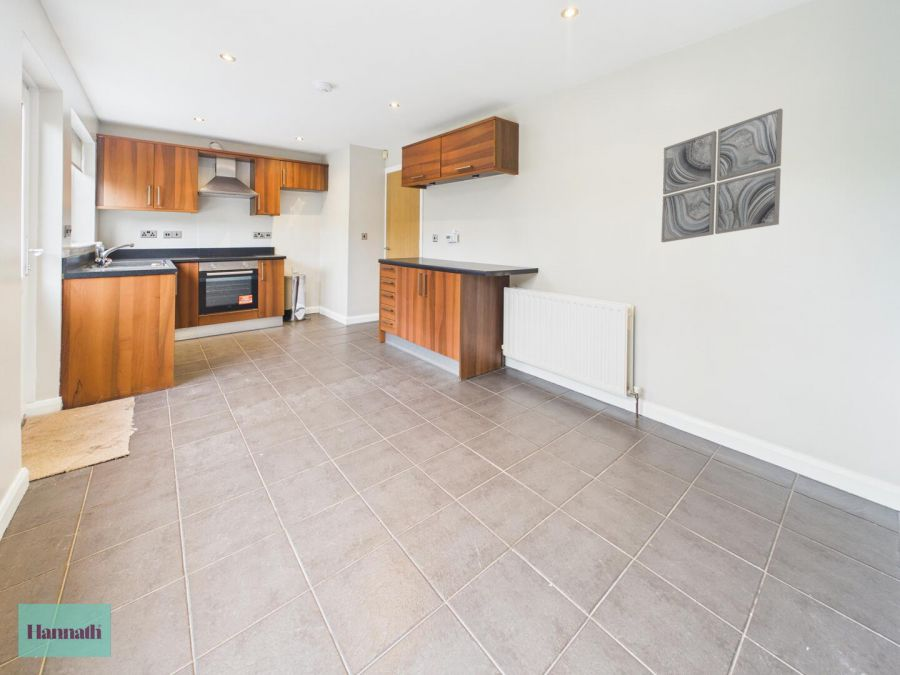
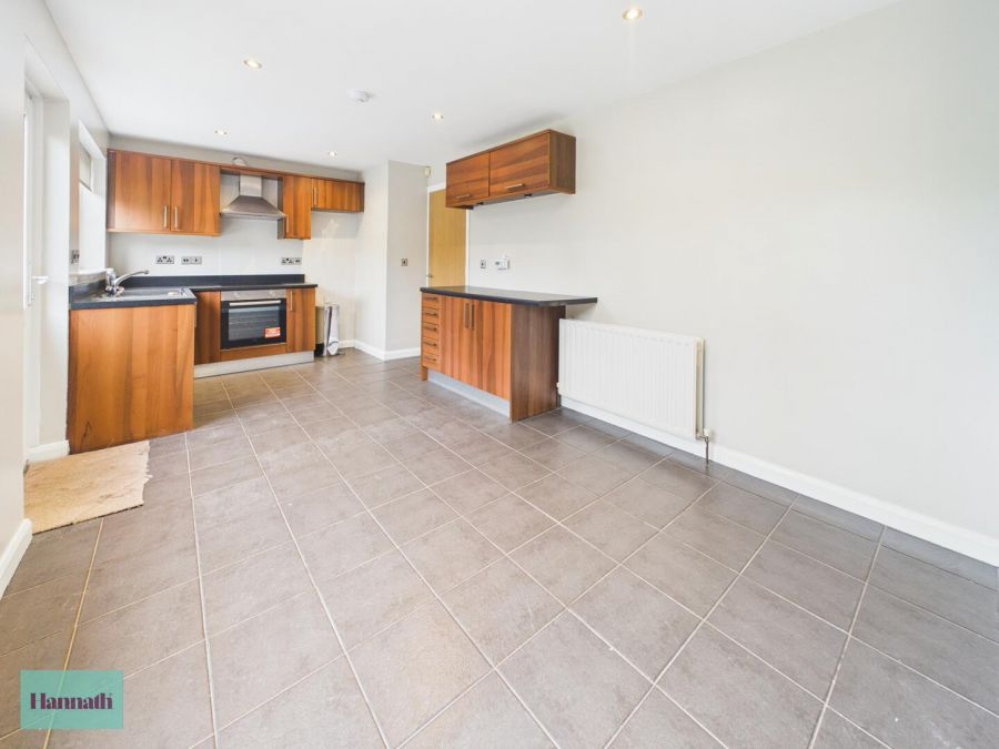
- wall art (714, 181)
